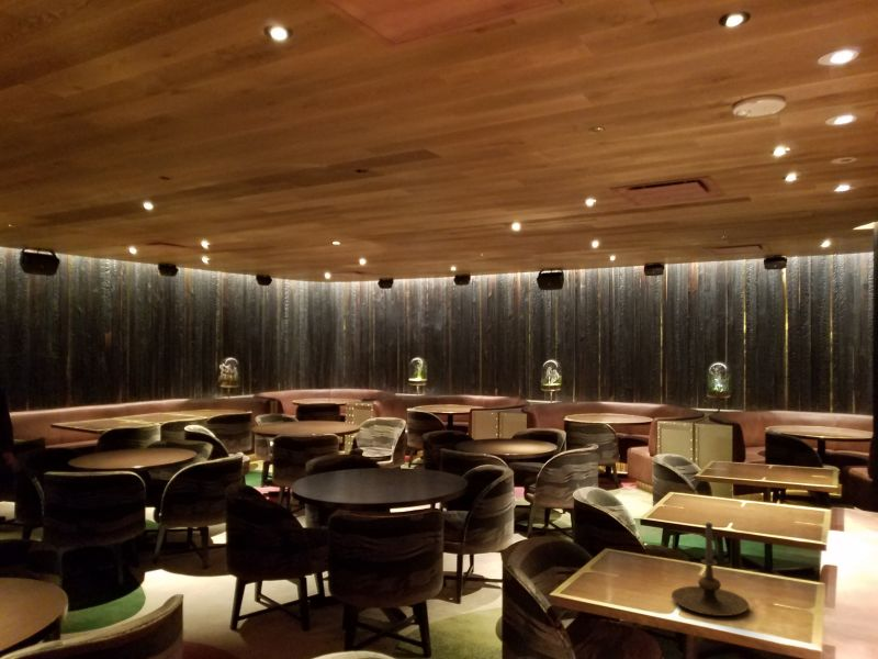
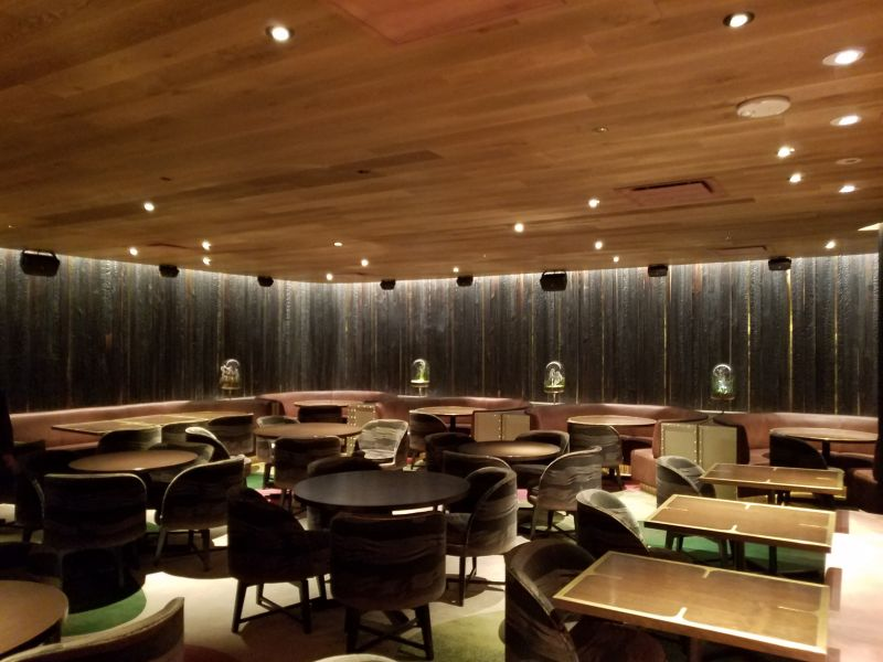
- candle holder (709, 563)
